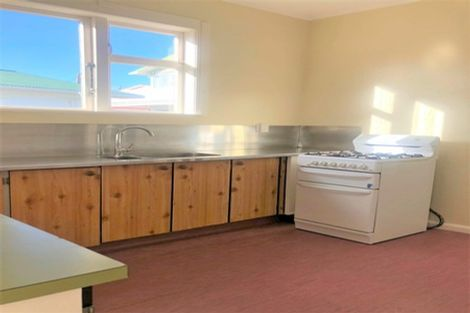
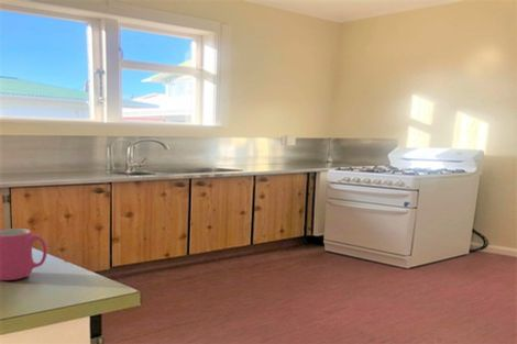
+ mug (20, 253)
